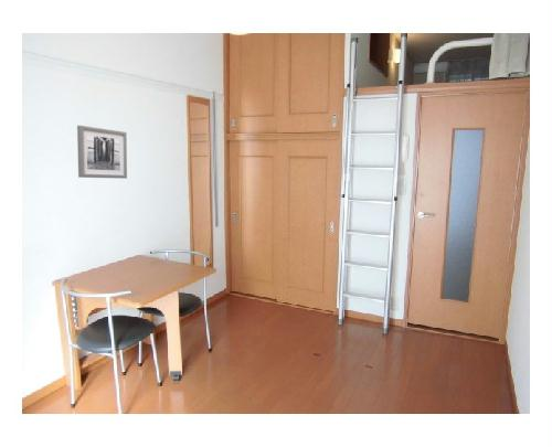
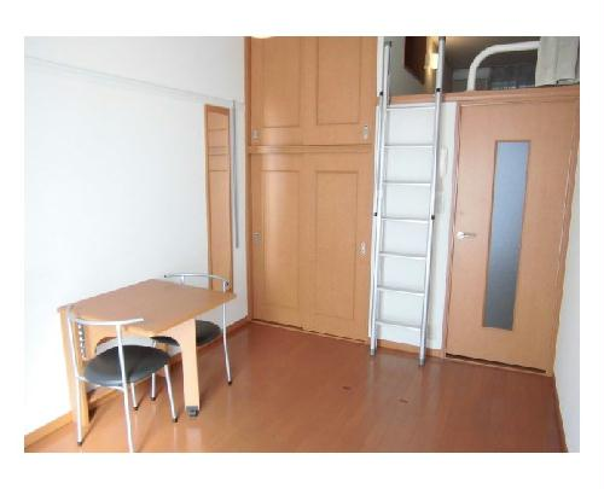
- wall art (103, 153)
